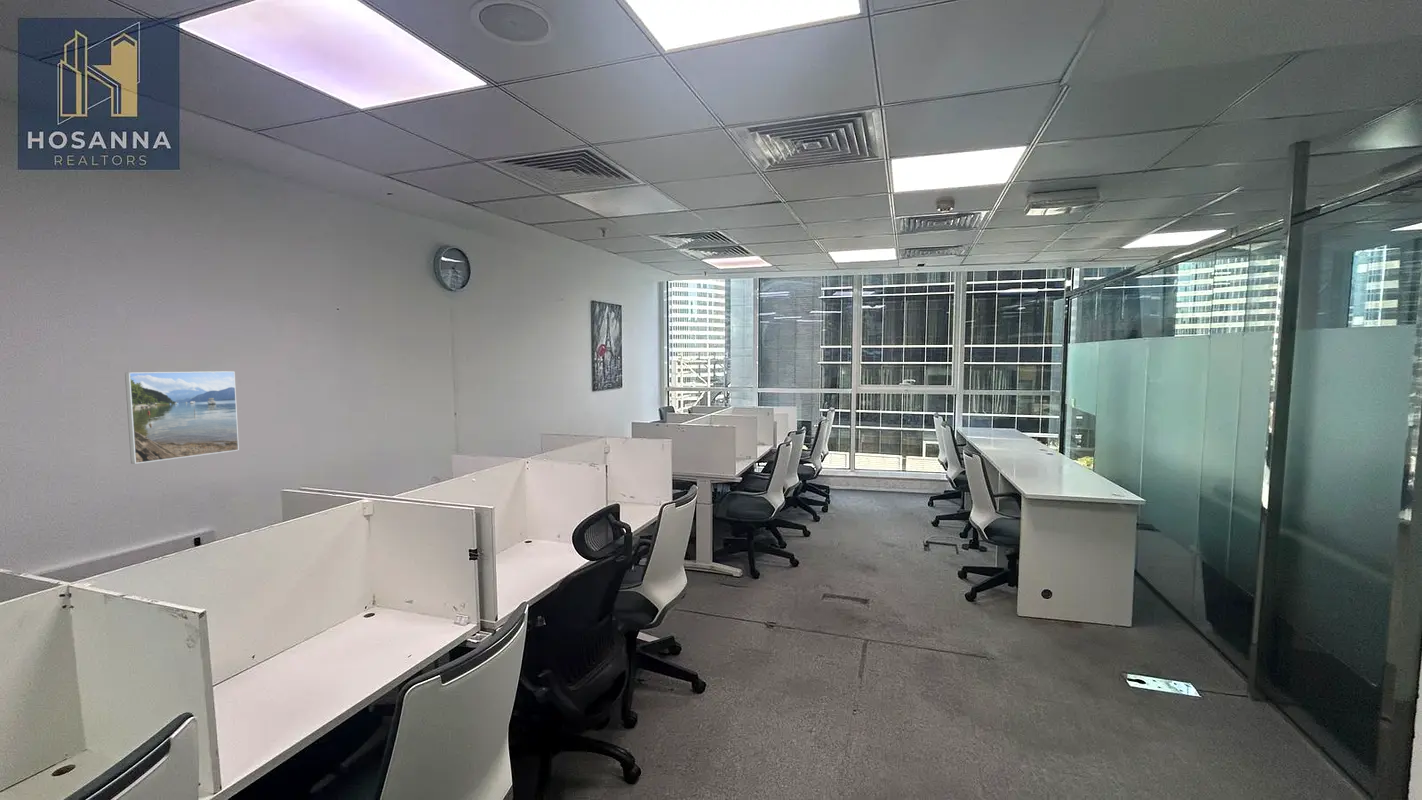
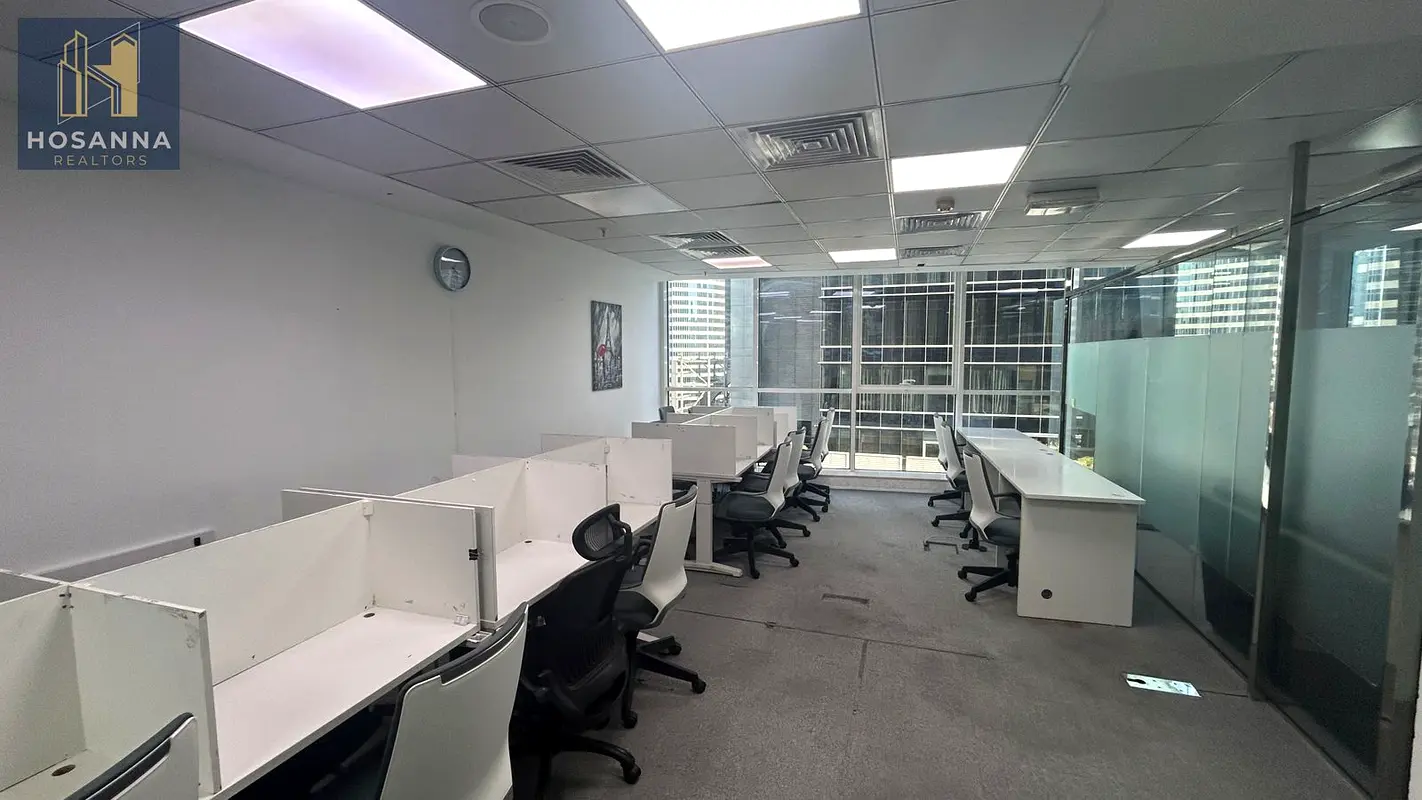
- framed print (186, 414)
